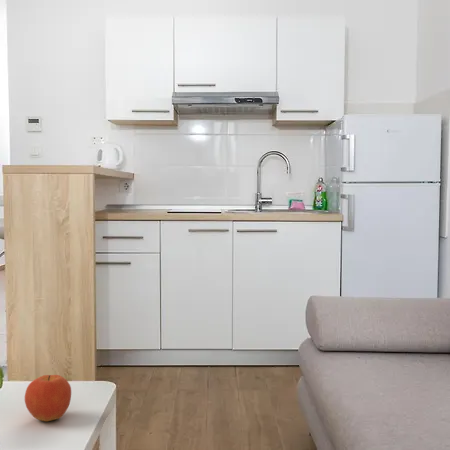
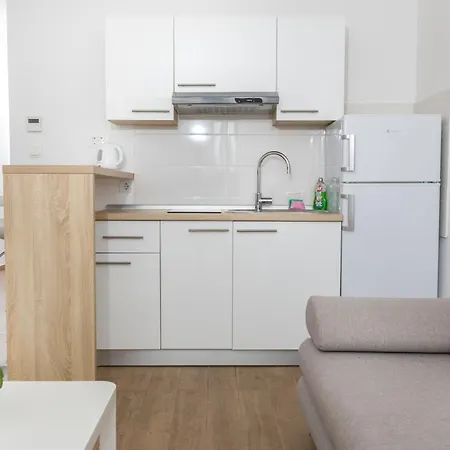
- fruit (48, 397)
